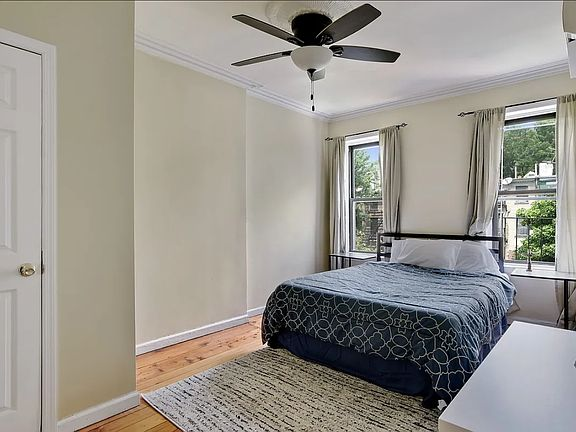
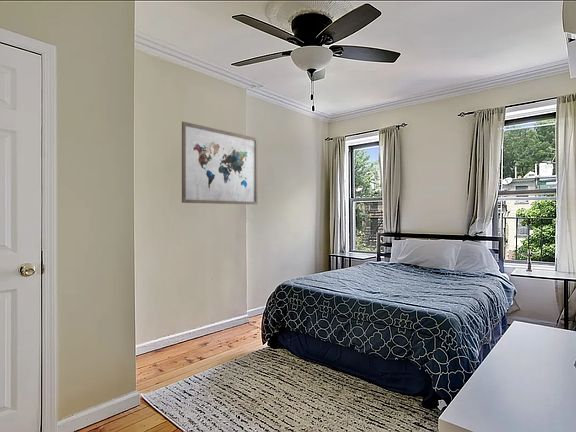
+ wall art (223, 167)
